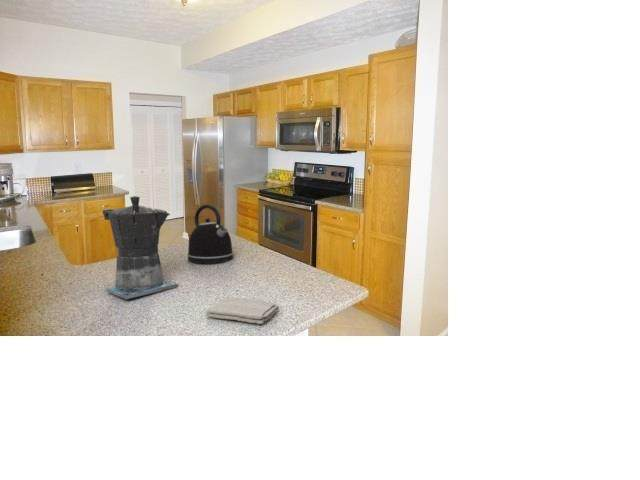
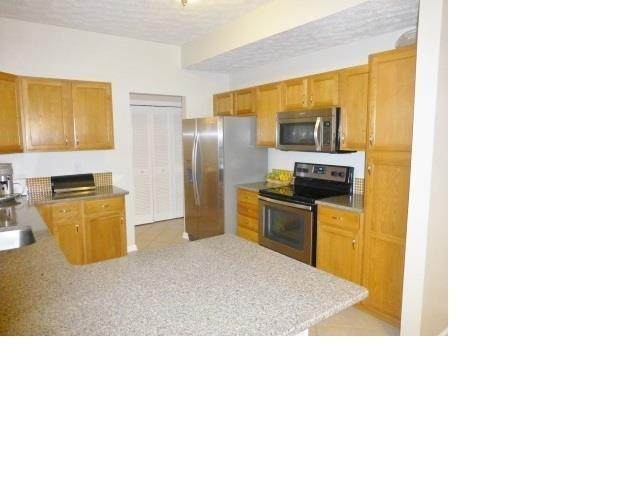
- washcloth (243, 309)
- kettle (209, 231)
- coffee maker (136, 242)
